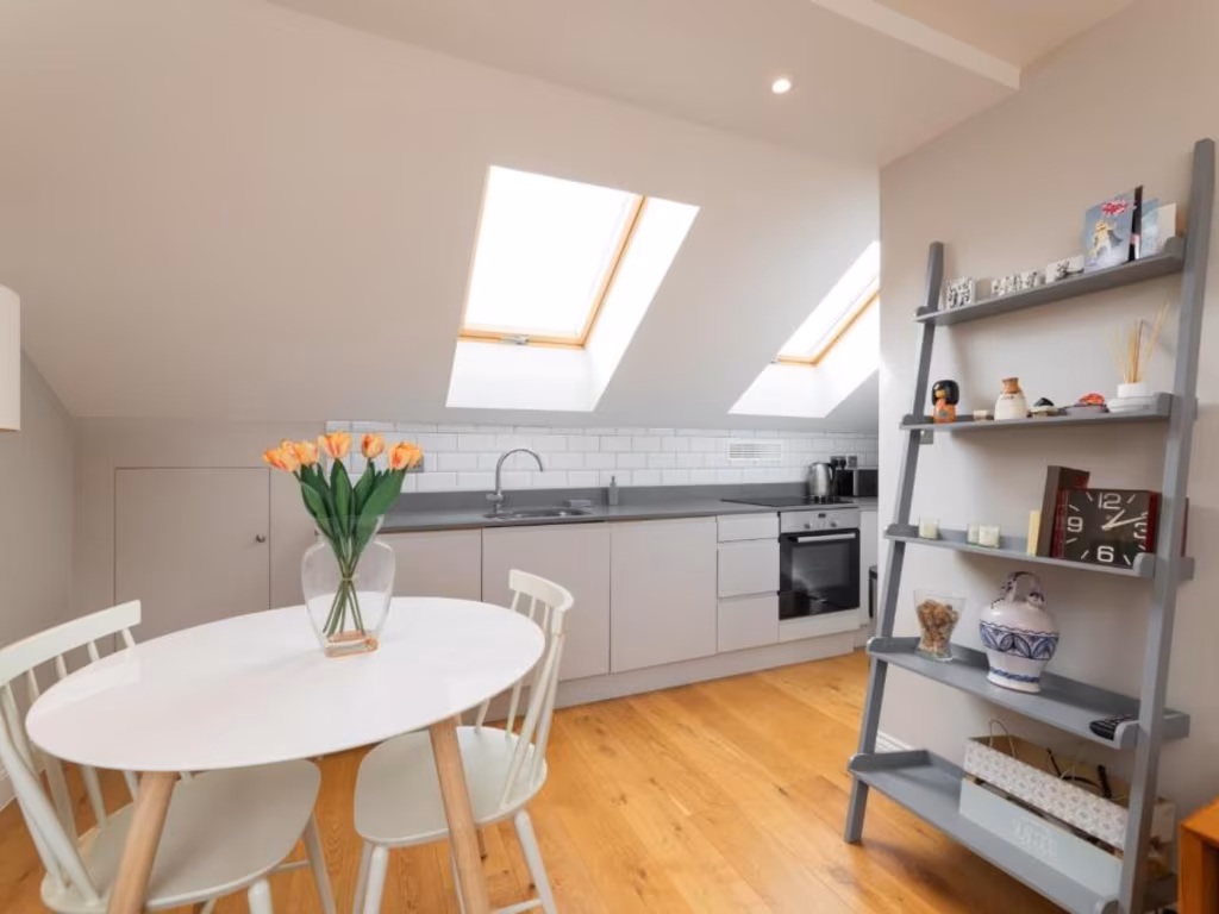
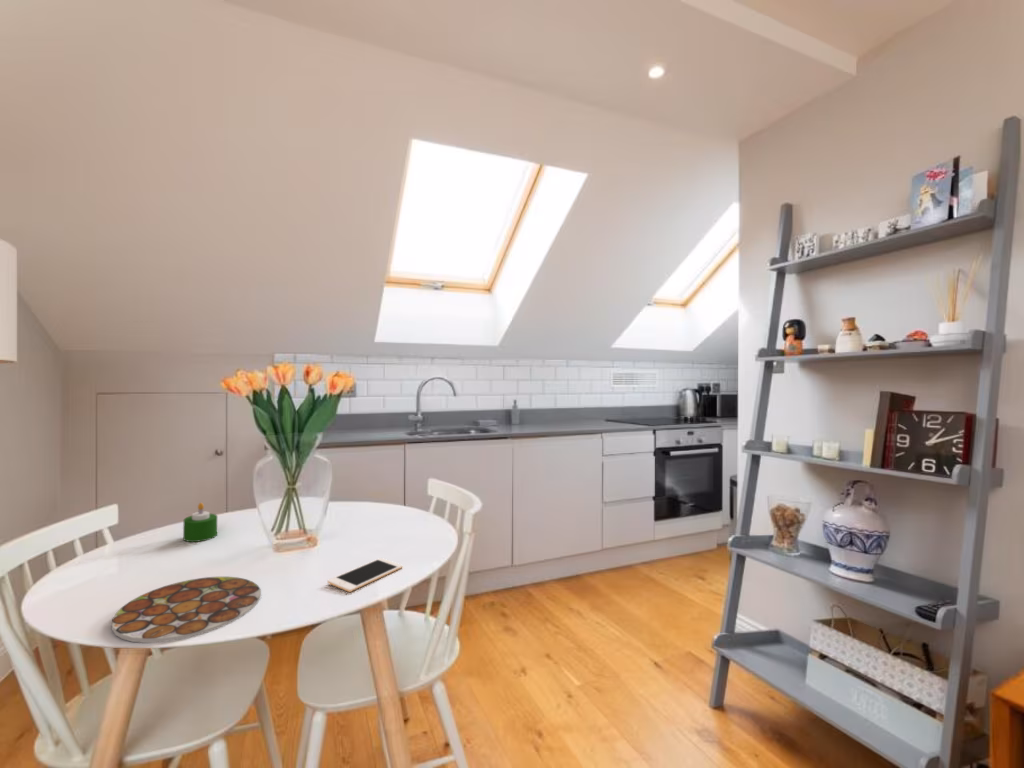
+ cell phone (366, 573)
+ candle (200, 519)
+ plate (191, 605)
